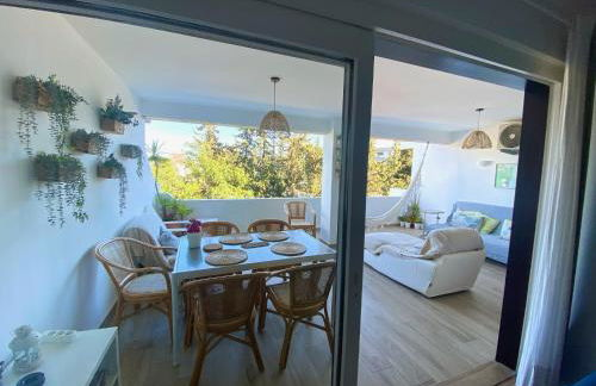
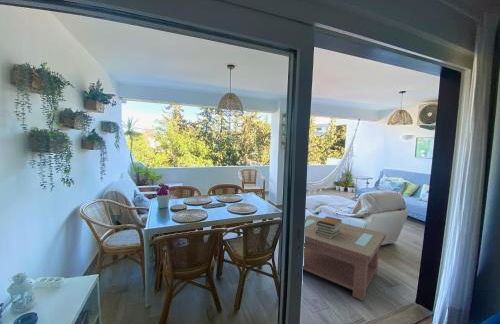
+ book stack (329, 226)
+ coffee table (331, 250)
